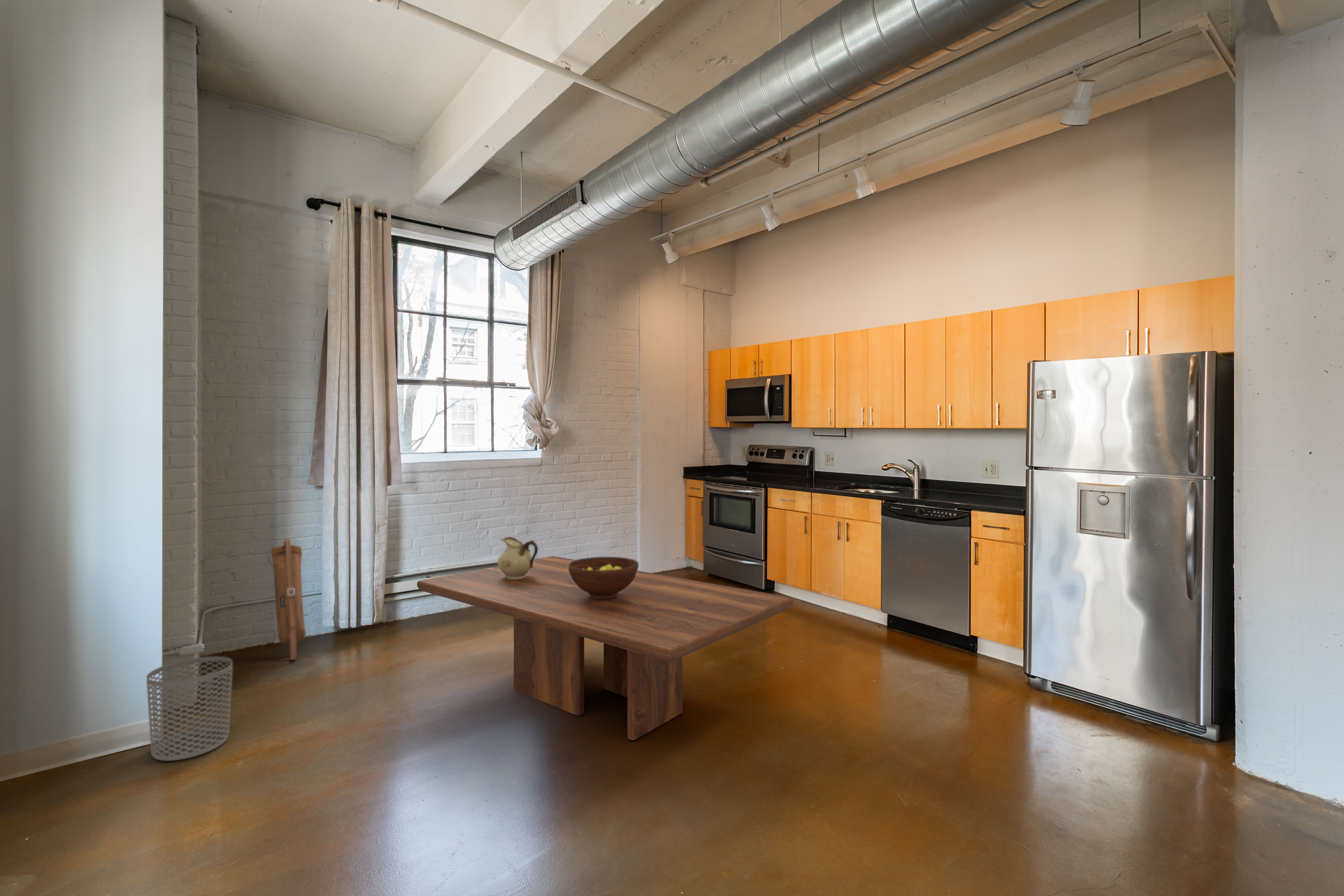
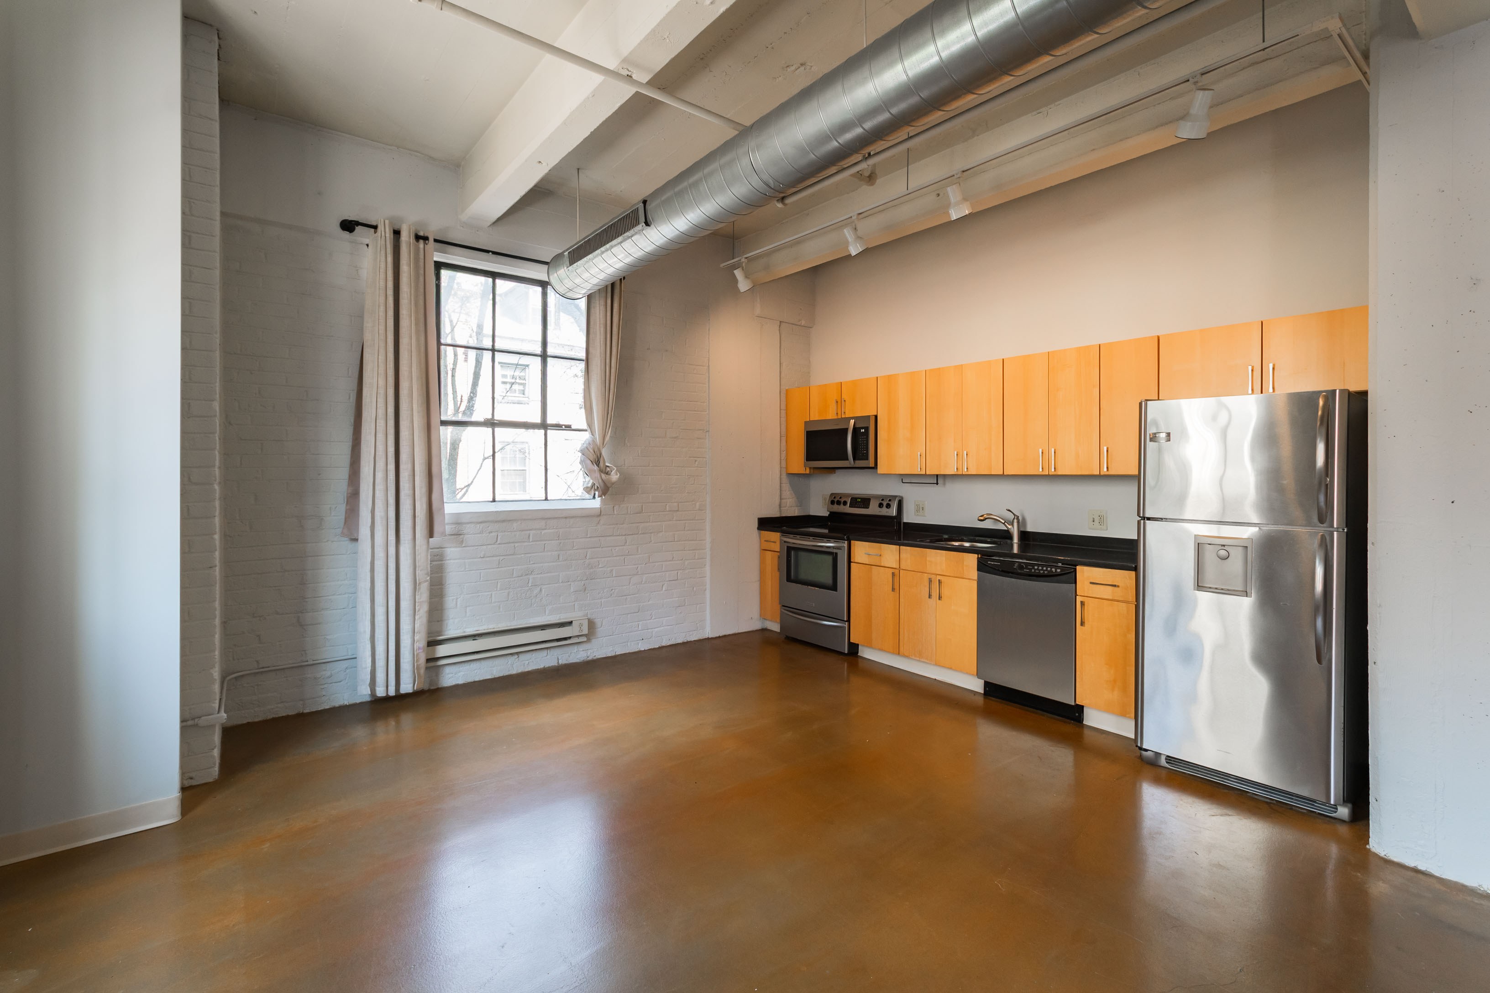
- fruit bowl (603, 579)
- dining table (595, 640)
- waste bin (191, 708)
- pitcher (516, 557)
- bag (290, 597)
